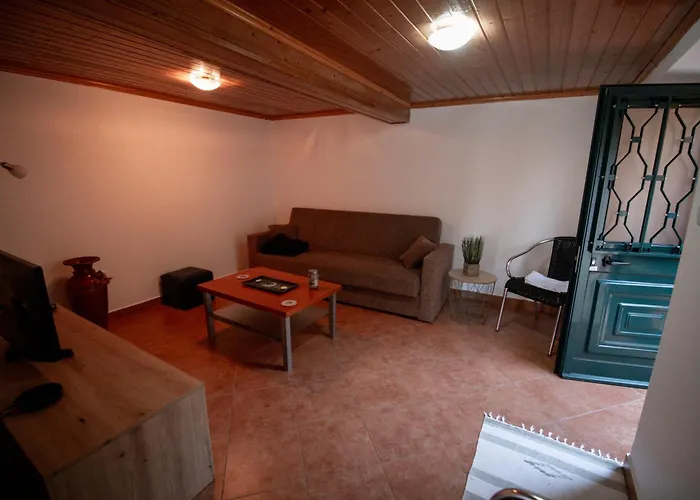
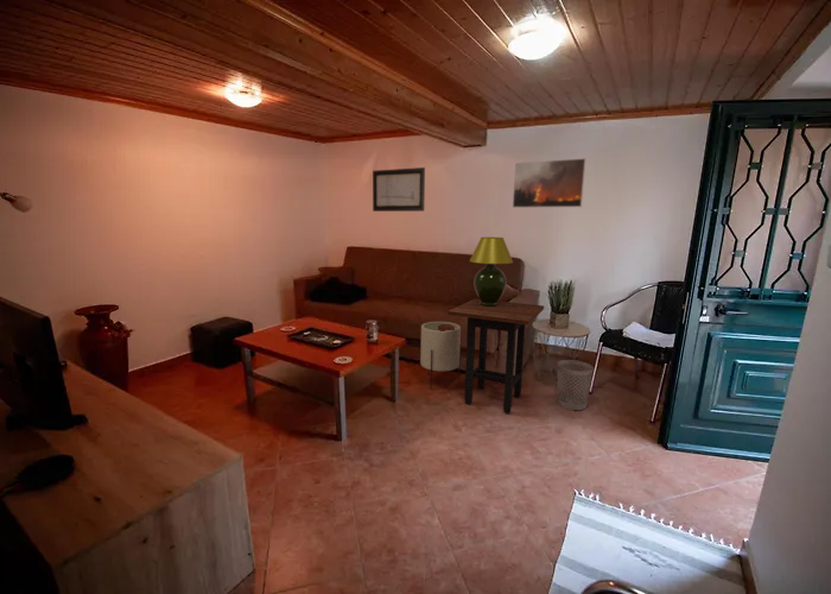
+ side table (486, 354)
+ wall art (398, 190)
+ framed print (547, 184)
+ table lamp (490, 271)
+ wastebasket (572, 385)
+ planter (439, 354)
